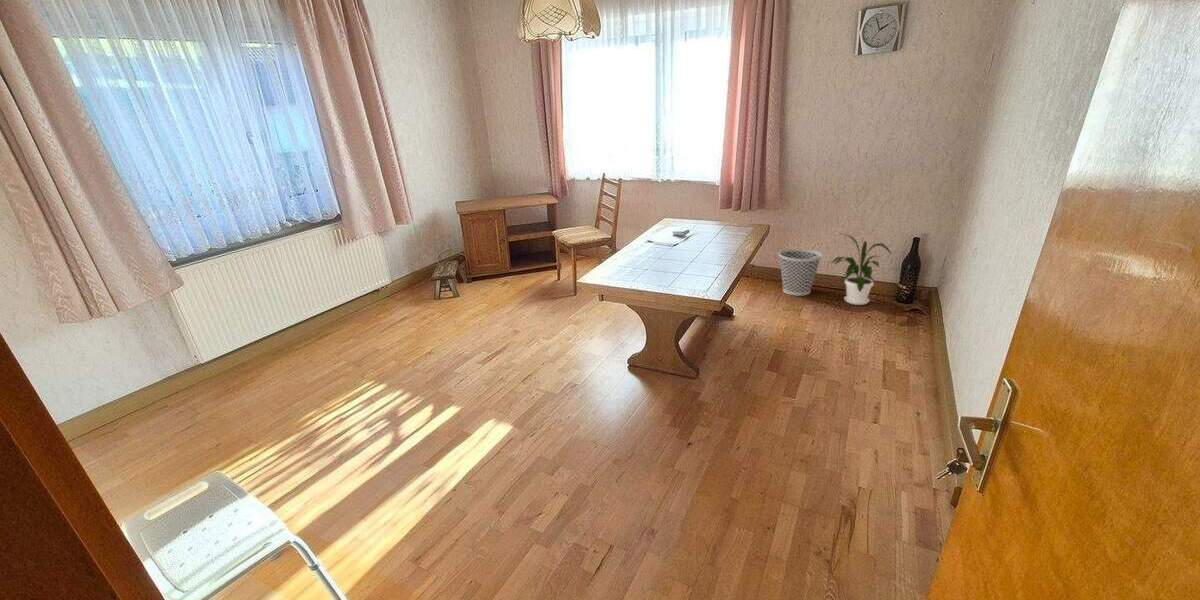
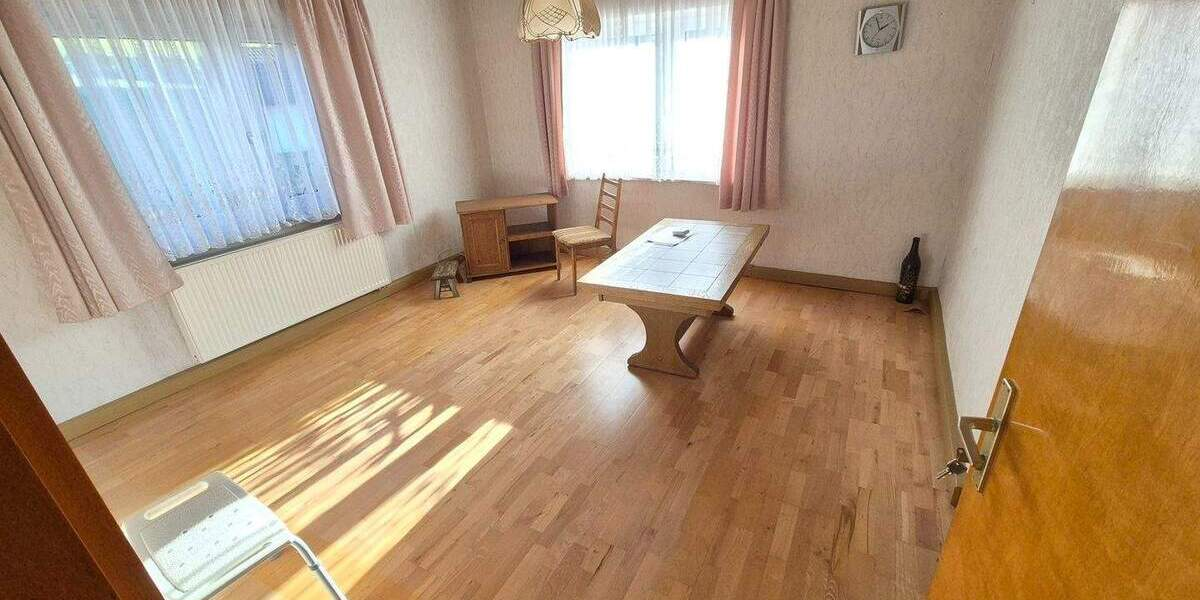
- wastebasket (798, 272)
- house plant (858, 269)
